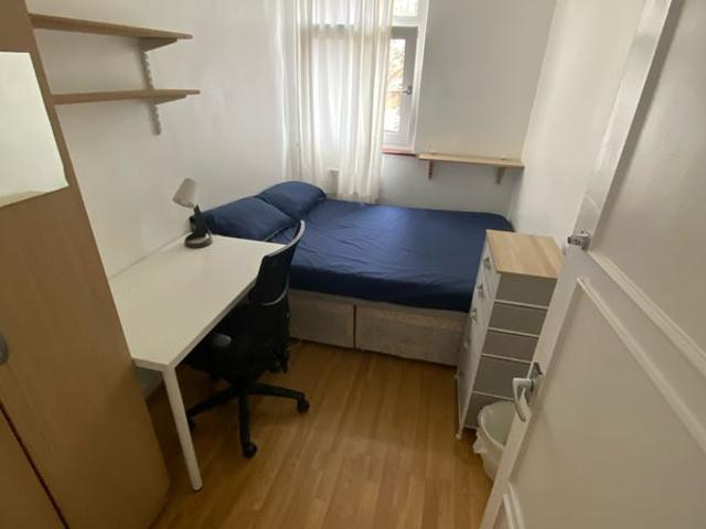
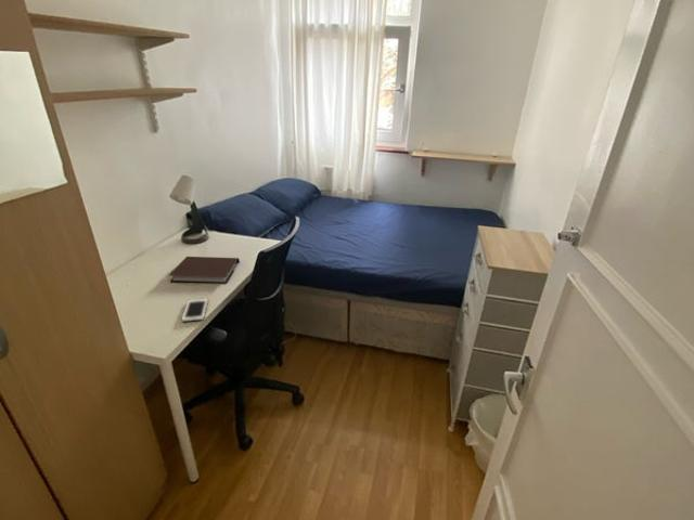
+ cell phone (195, 309)
+ notebook (206, 269)
